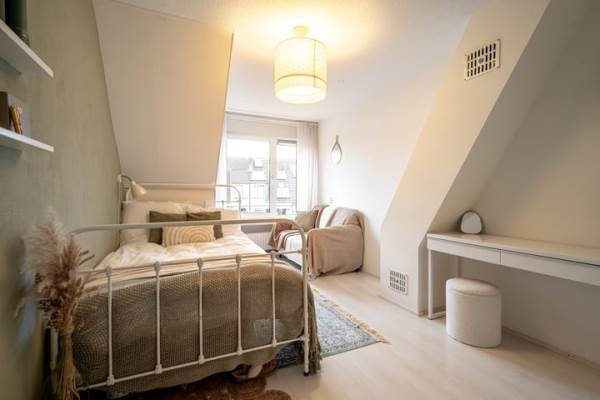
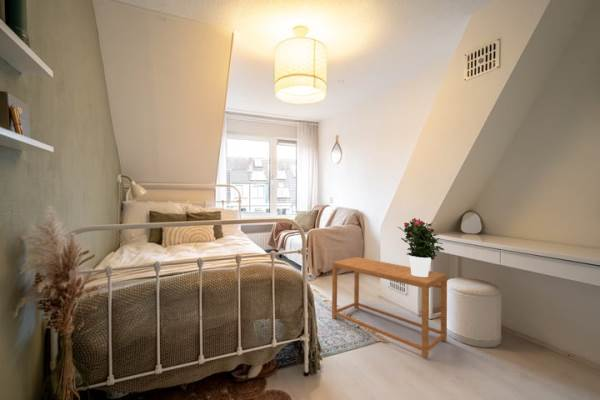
+ side table (380, 310)
+ potted flower (419, 246)
